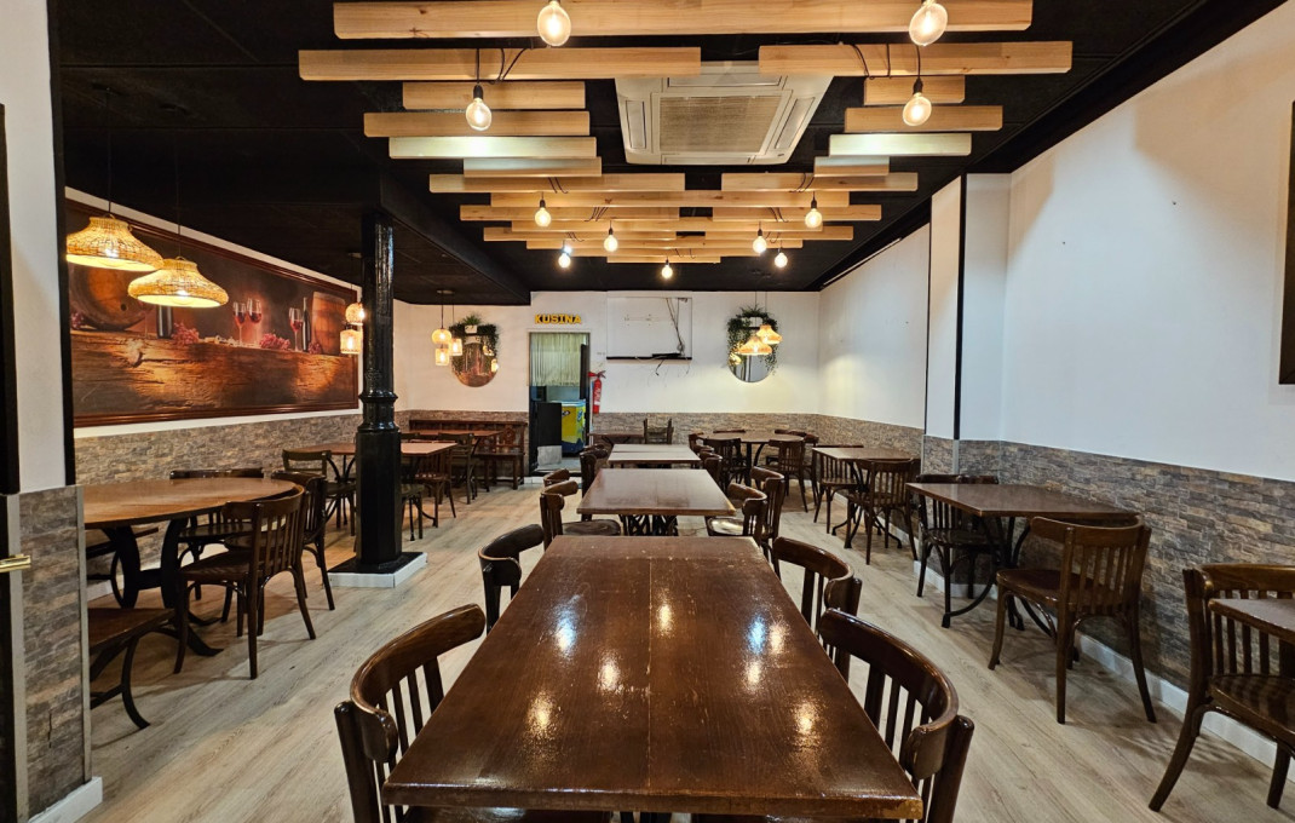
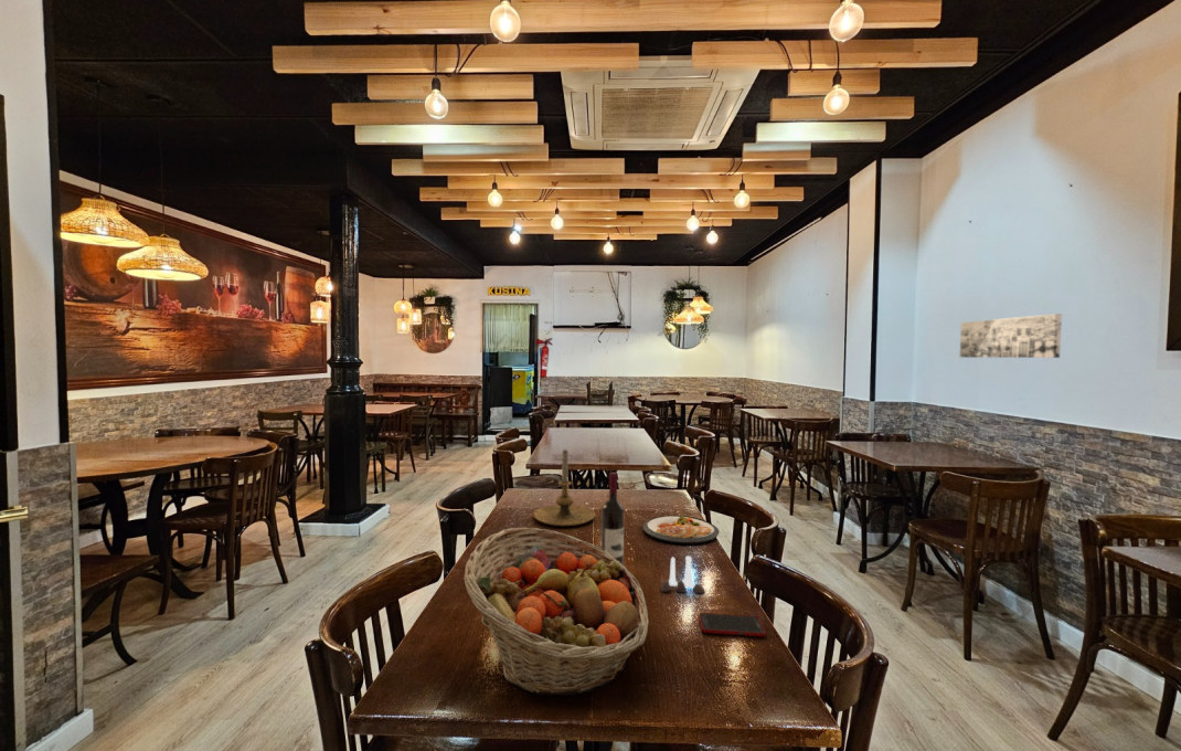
+ wine bottle (613, 522)
+ candle holder (564, 484)
+ salt and pepper shaker set (685, 573)
+ wall art (1004, 338)
+ cell phone (731, 624)
+ dish (680, 526)
+ fruit basket (558, 597)
